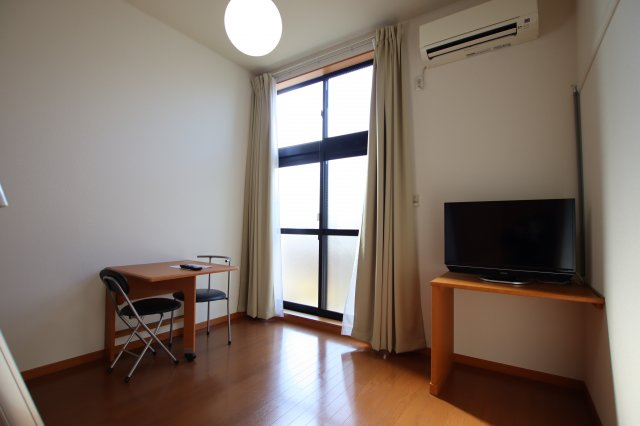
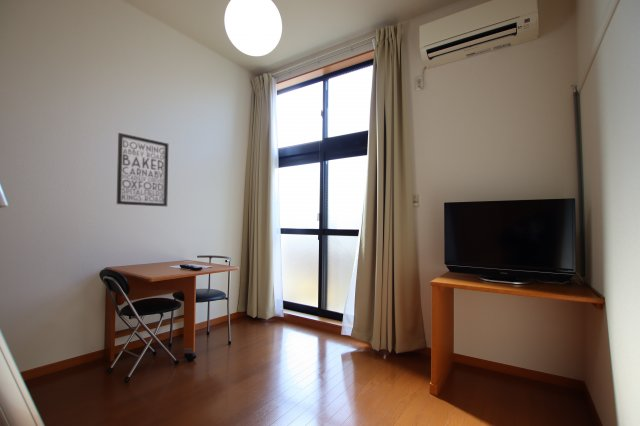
+ wall art (144, 171)
